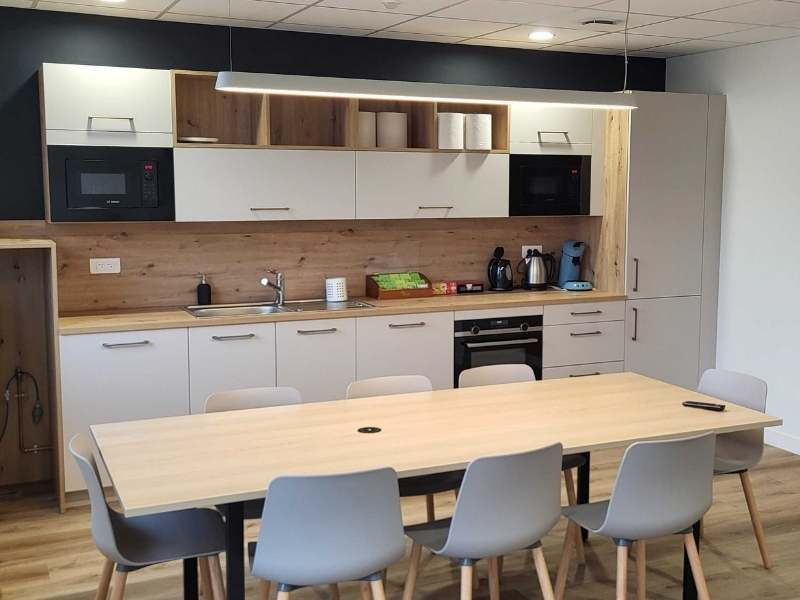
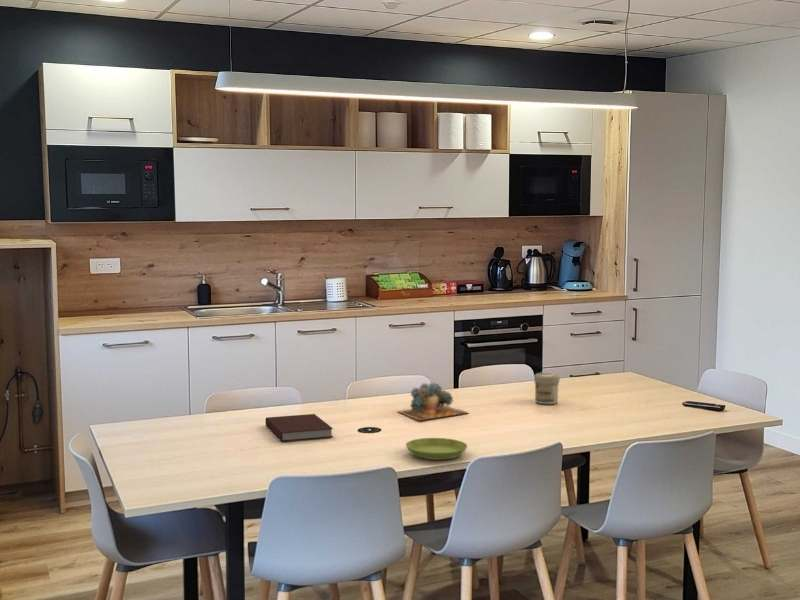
+ succulent plant (432, 397)
+ notebook (298, 427)
+ jar (546, 388)
+ saucer (436, 449)
